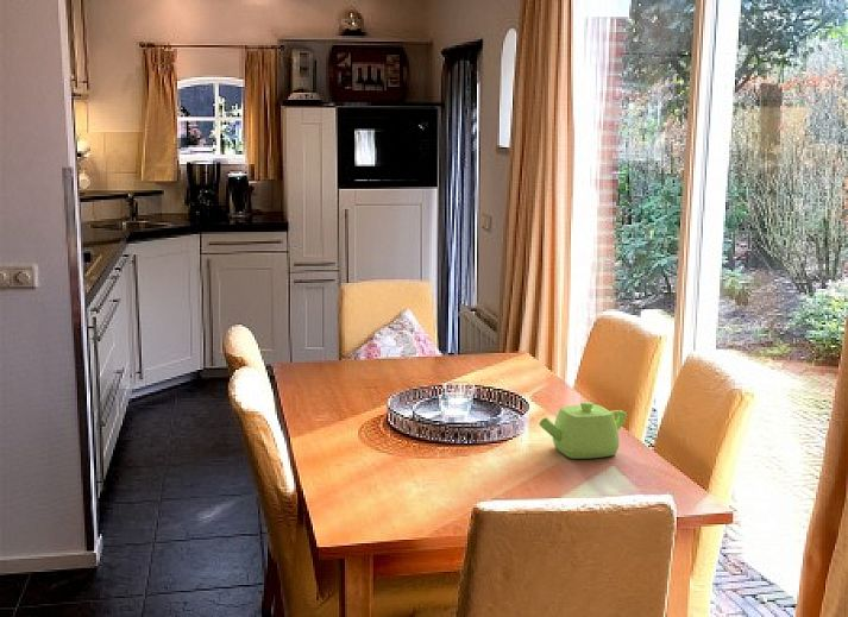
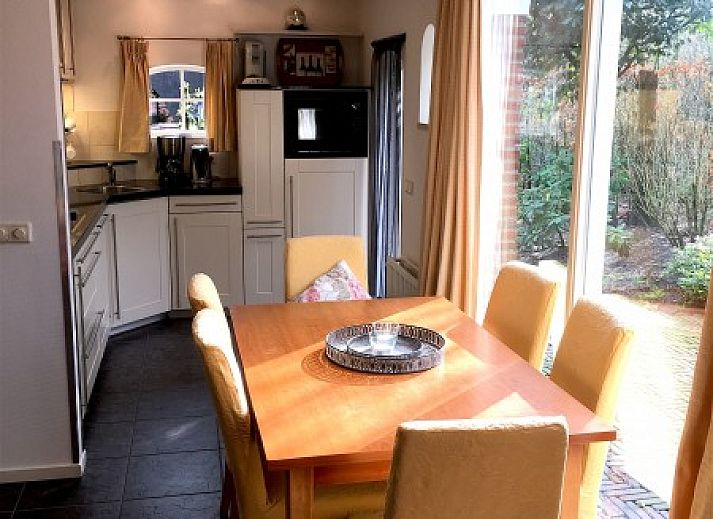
- teapot (583, 427)
